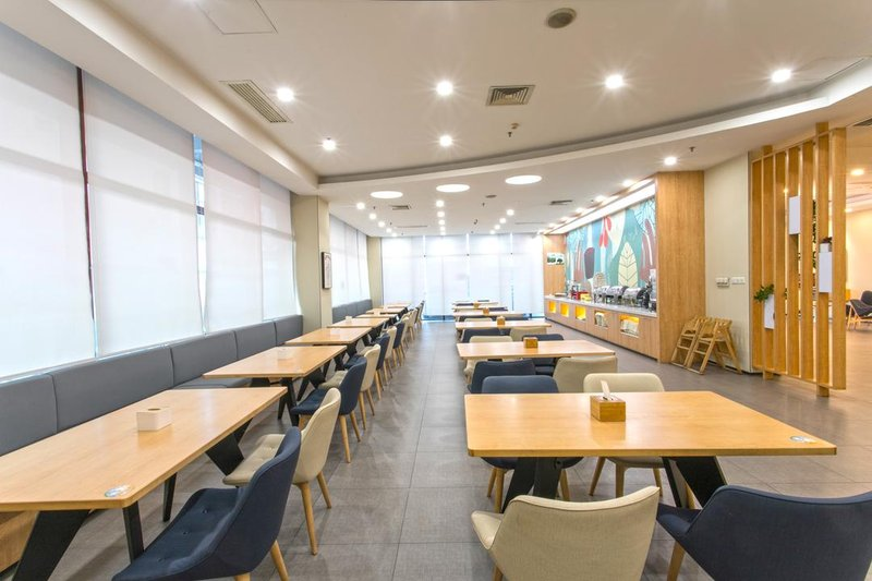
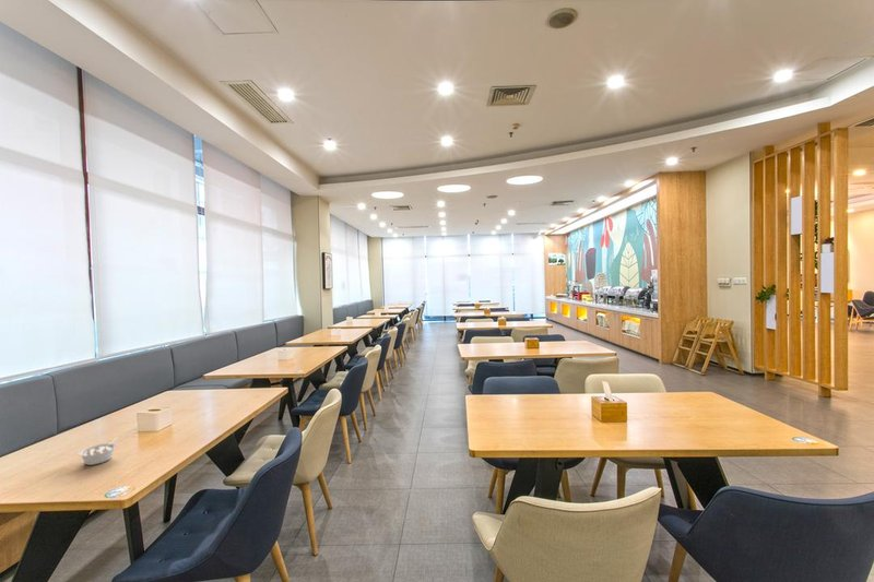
+ legume (98, 452)
